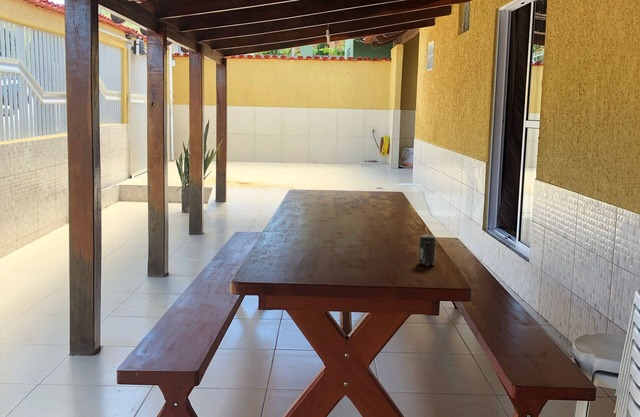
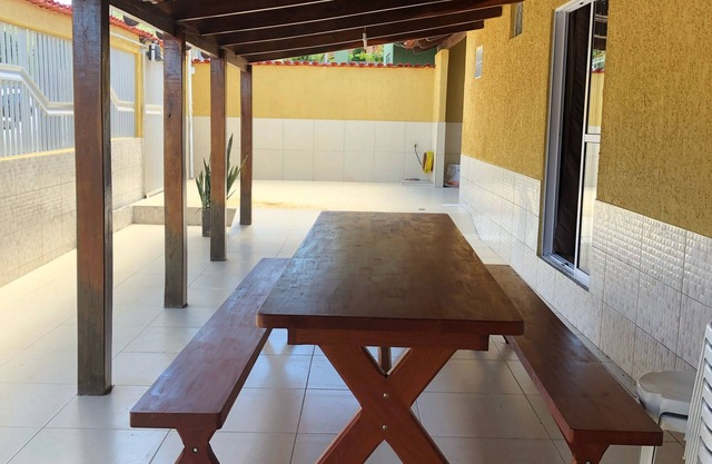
- beverage can (427, 249)
